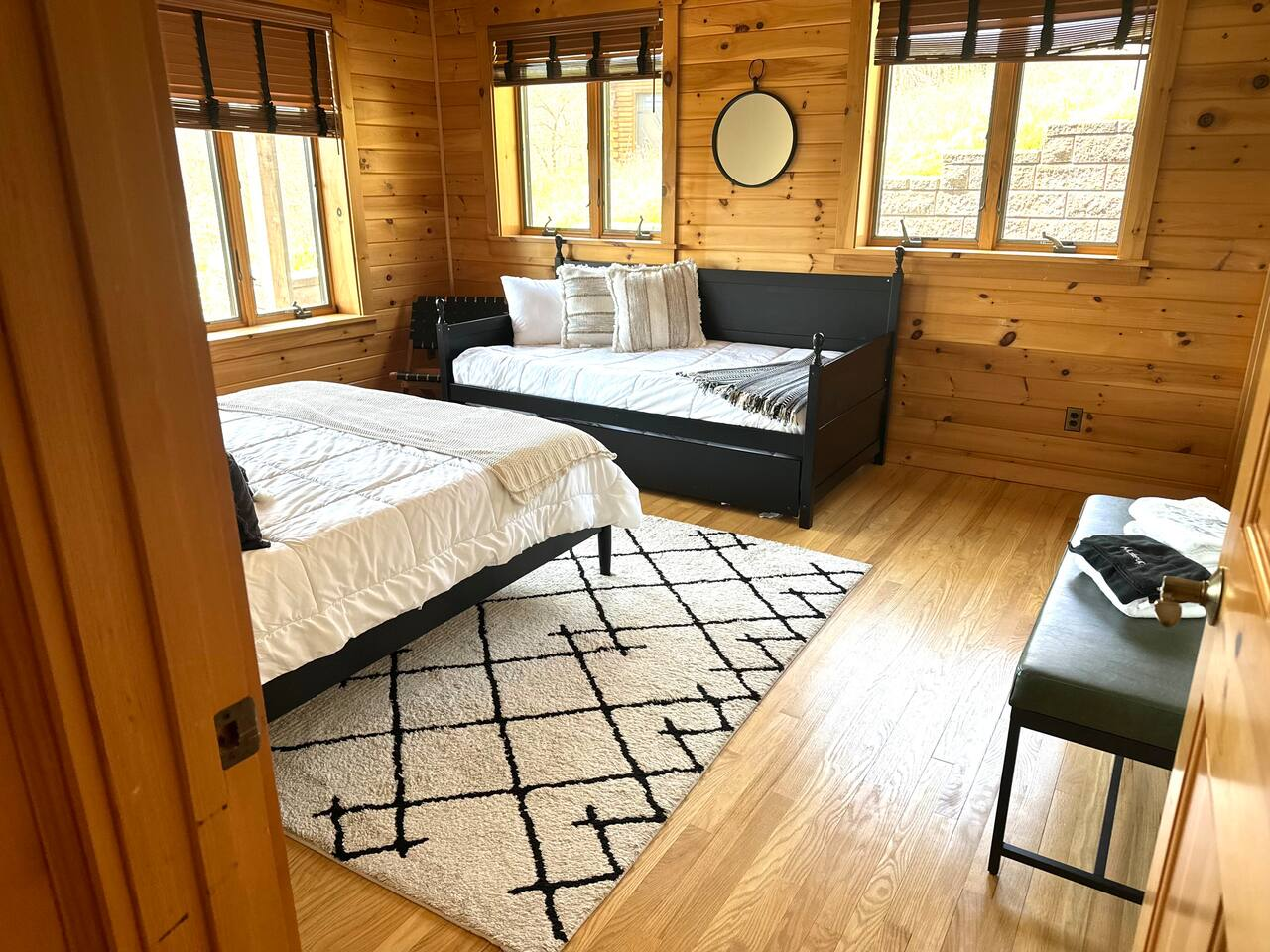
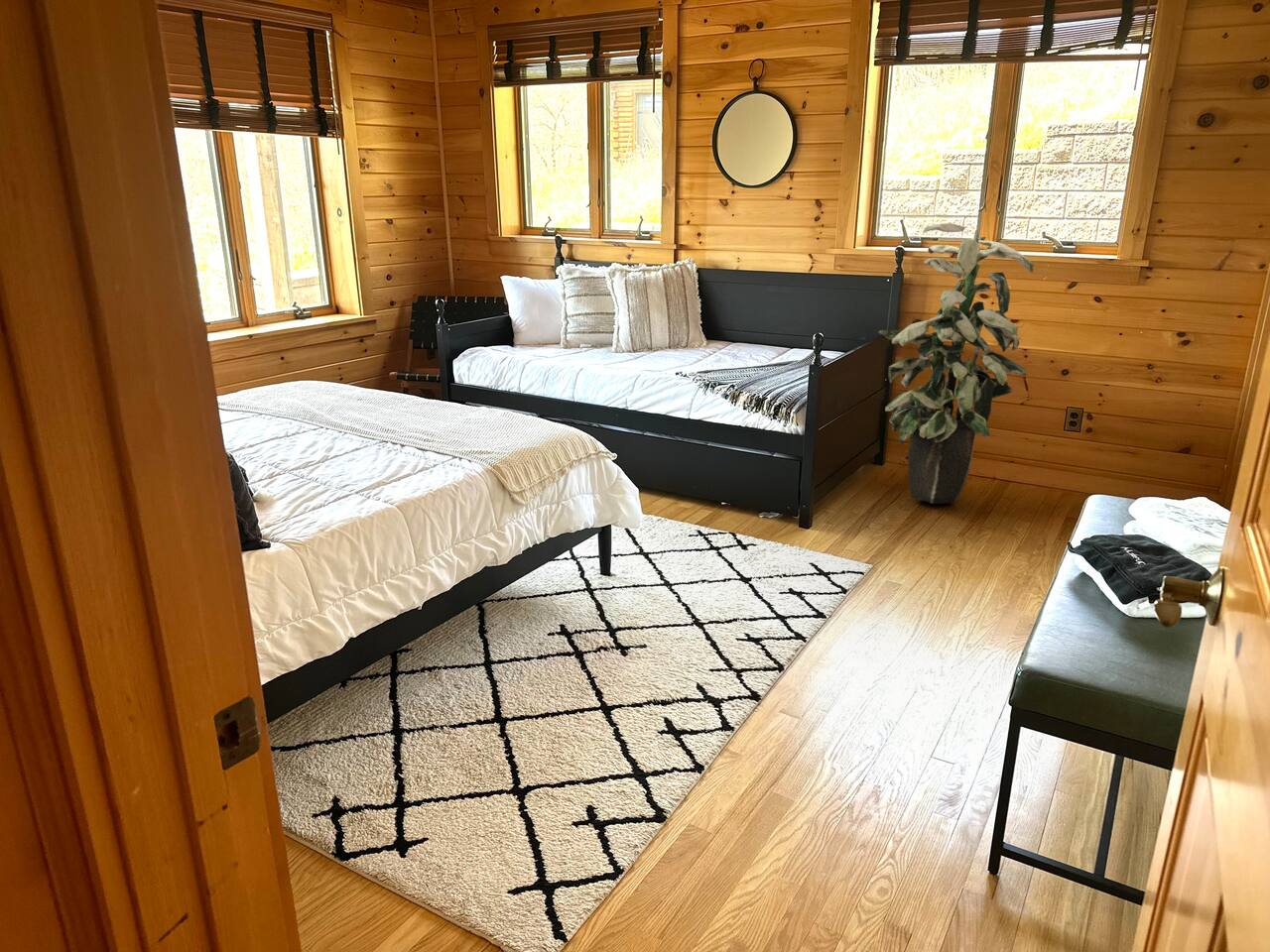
+ indoor plant (947, 366)
